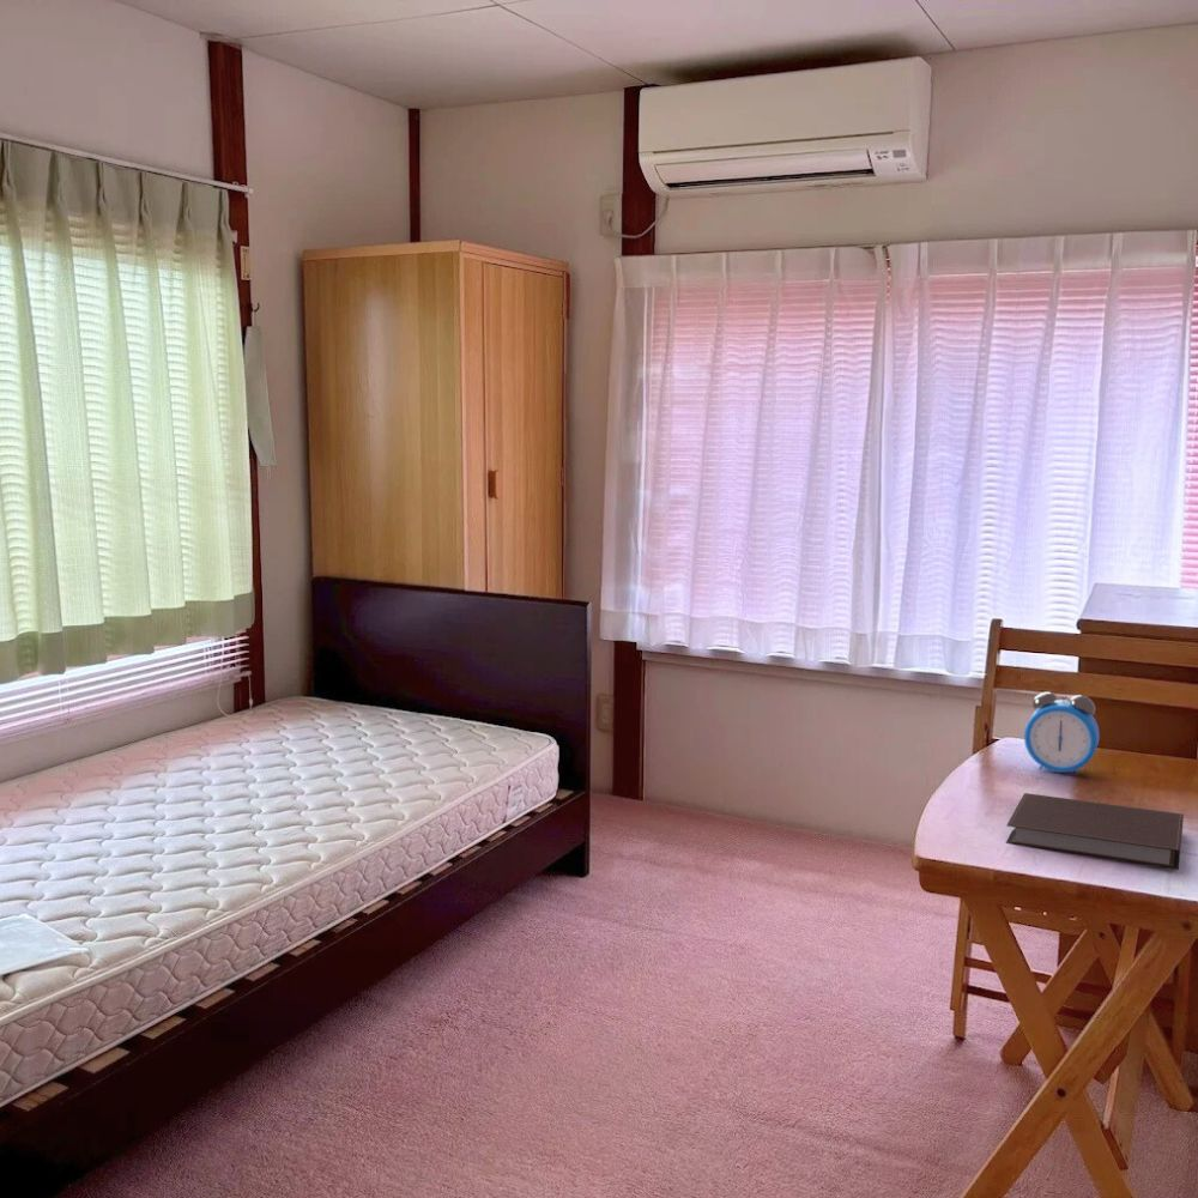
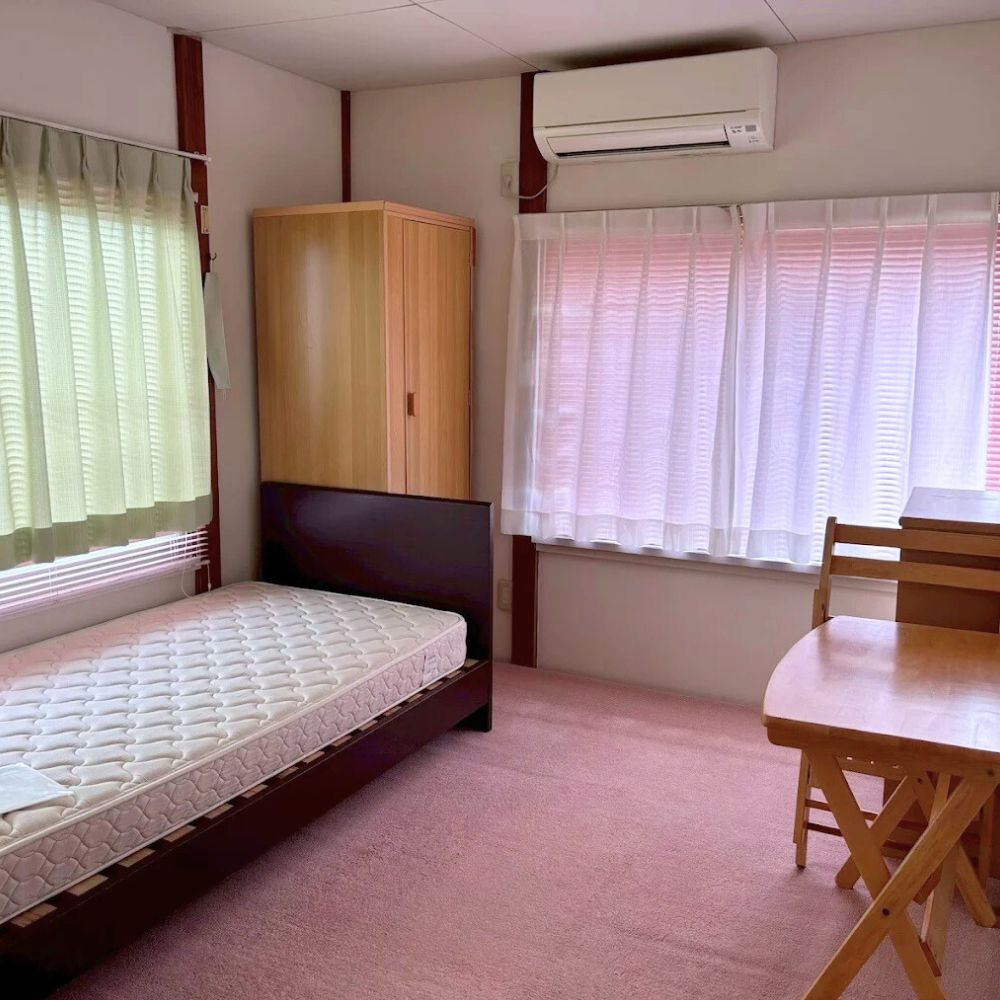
- notebook (1095, 827)
- alarm clock (1061, 731)
